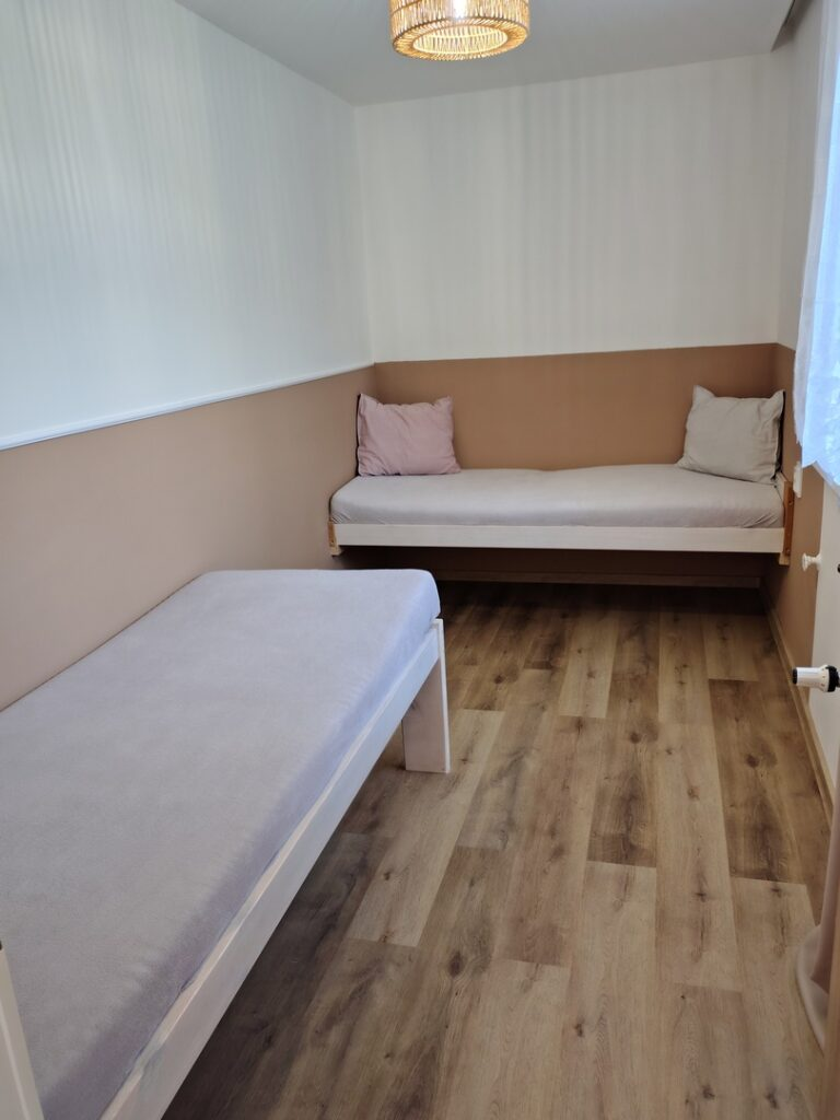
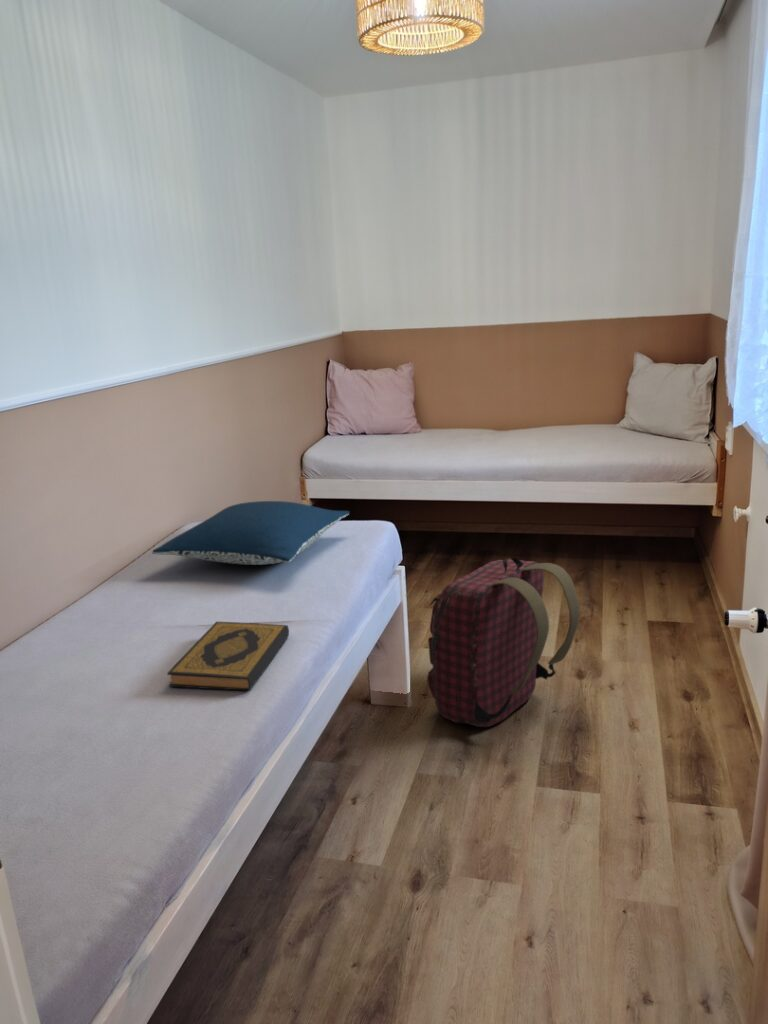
+ pillow (256, 531)
+ hardback book (232, 653)
+ backpack (503, 636)
